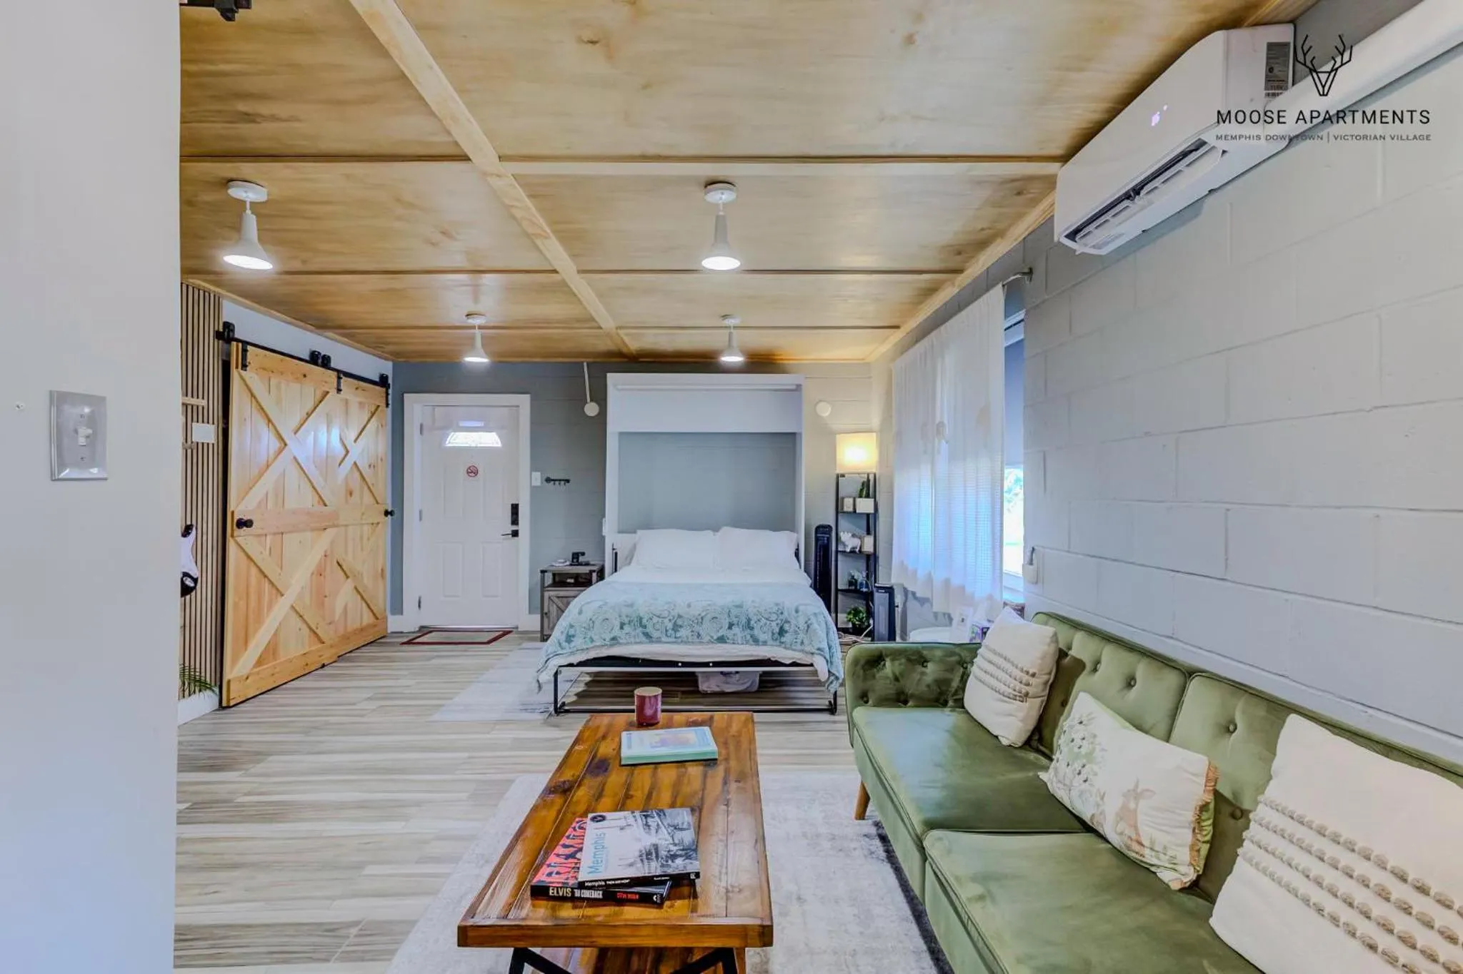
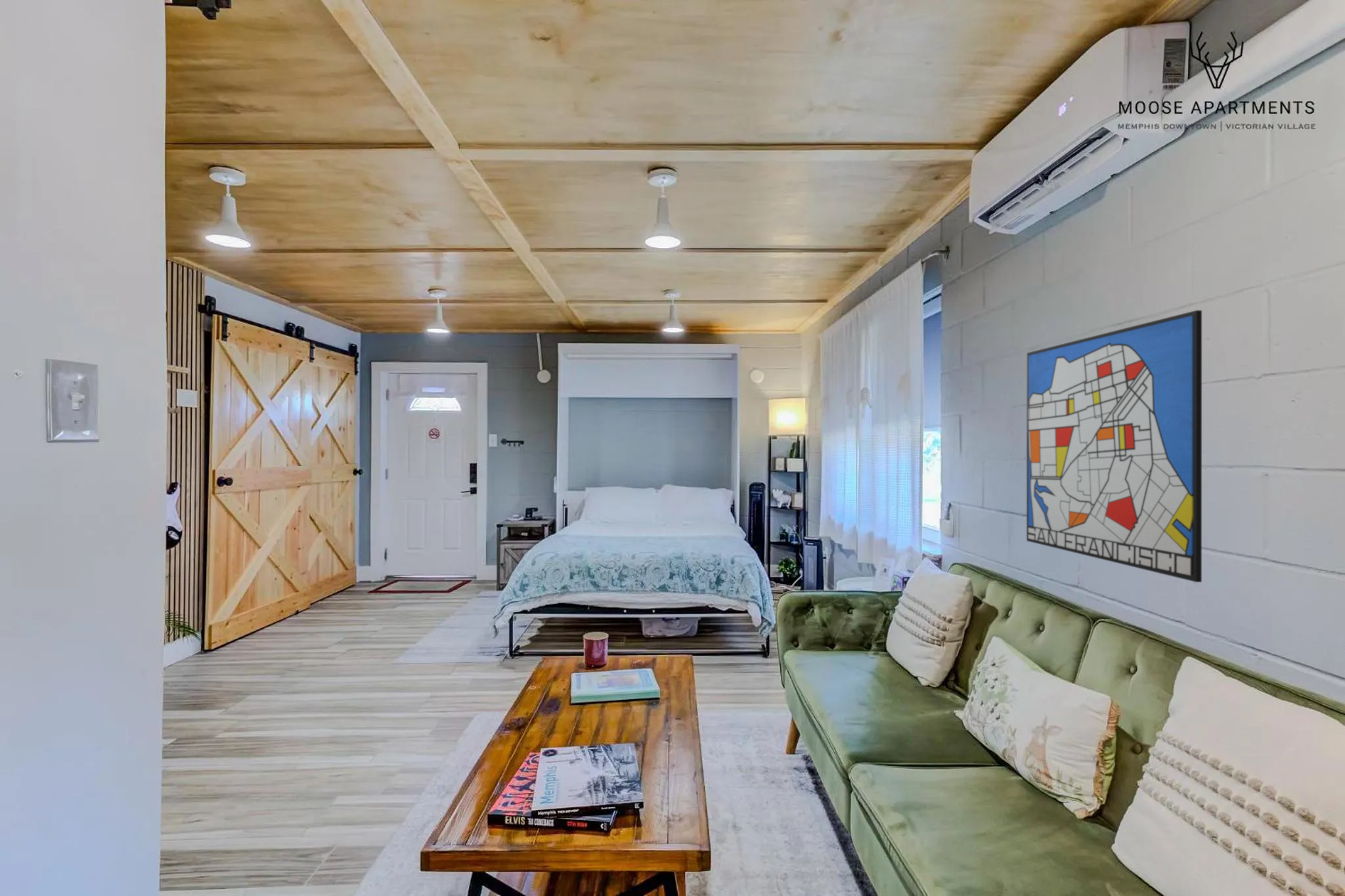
+ wall art (1097, 446)
